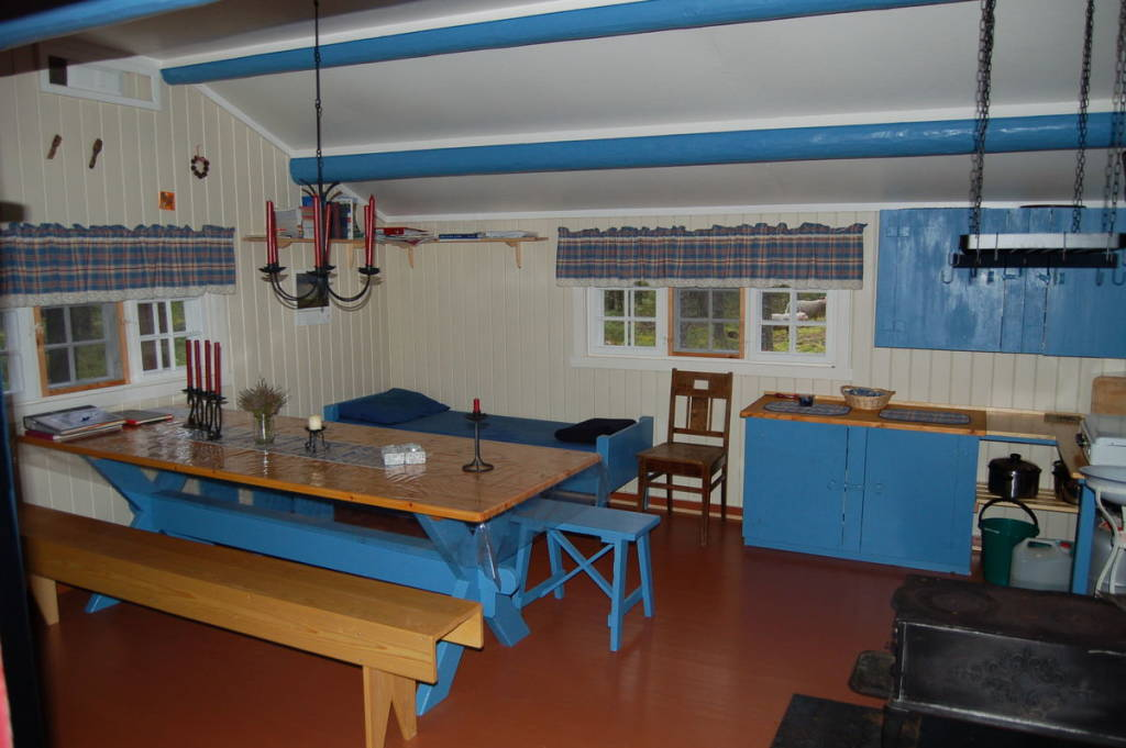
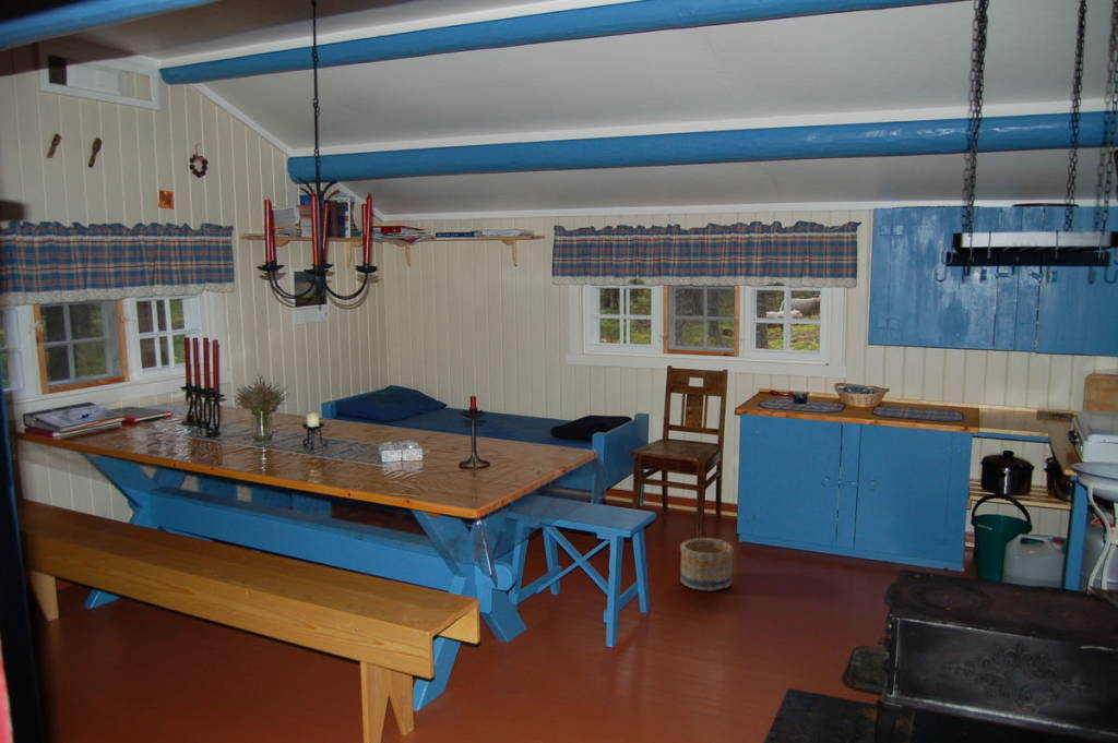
+ basket (705, 563)
